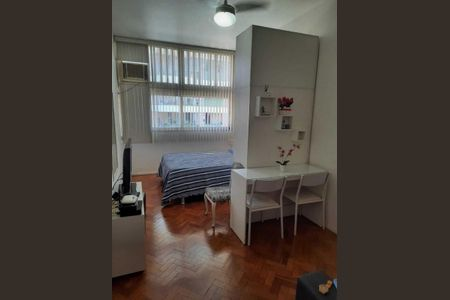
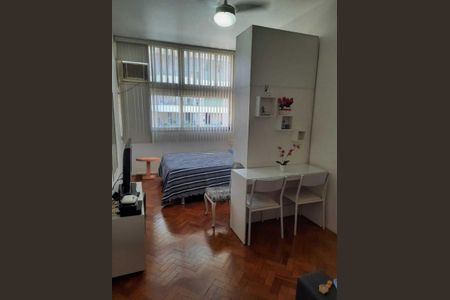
+ side table (148, 168)
